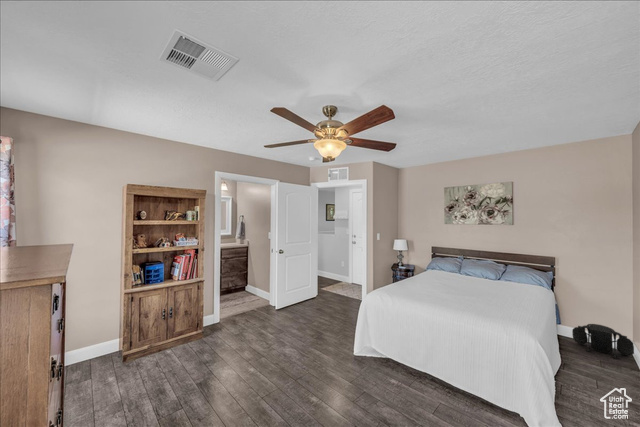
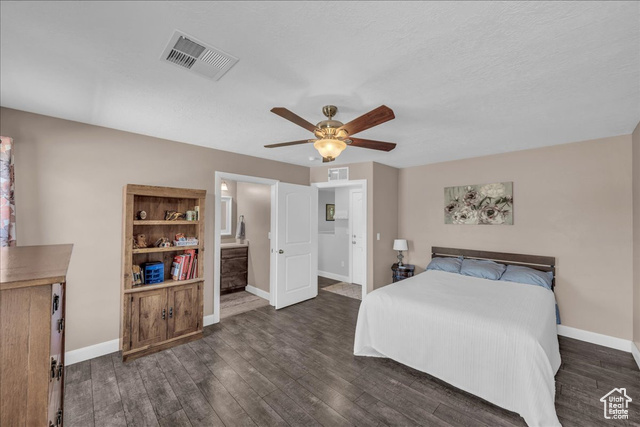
- backpack (601, 336)
